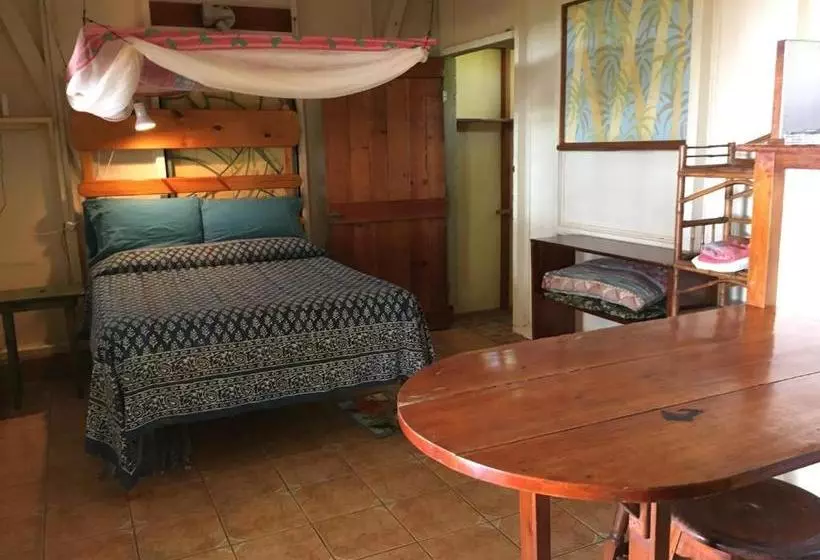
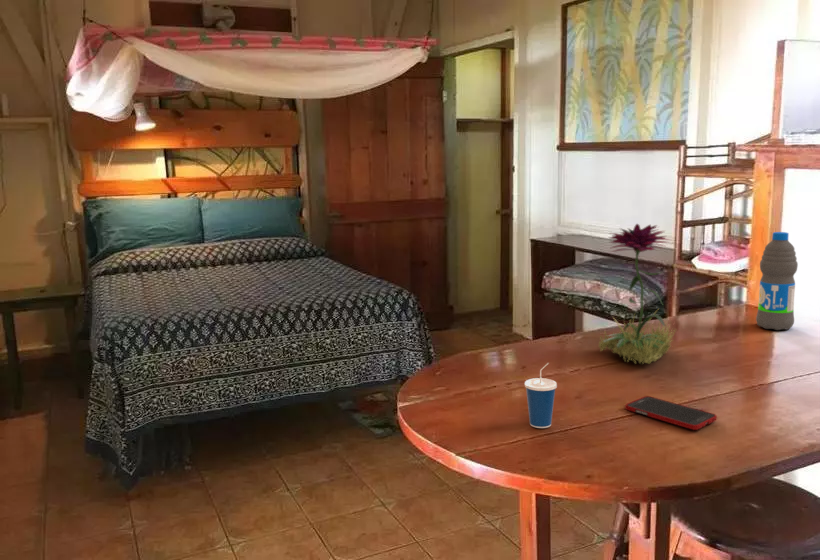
+ water bottle (777, 280)
+ flower (641, 290)
+ cell phone (669, 412)
+ cup (540, 392)
